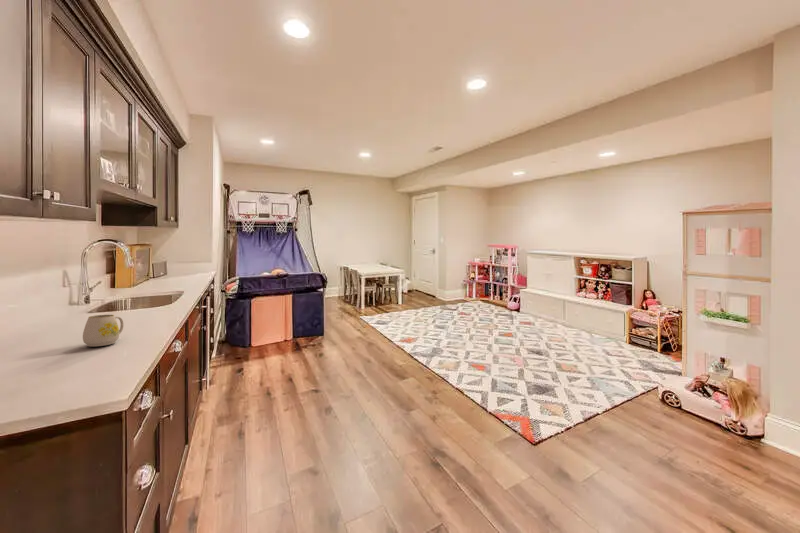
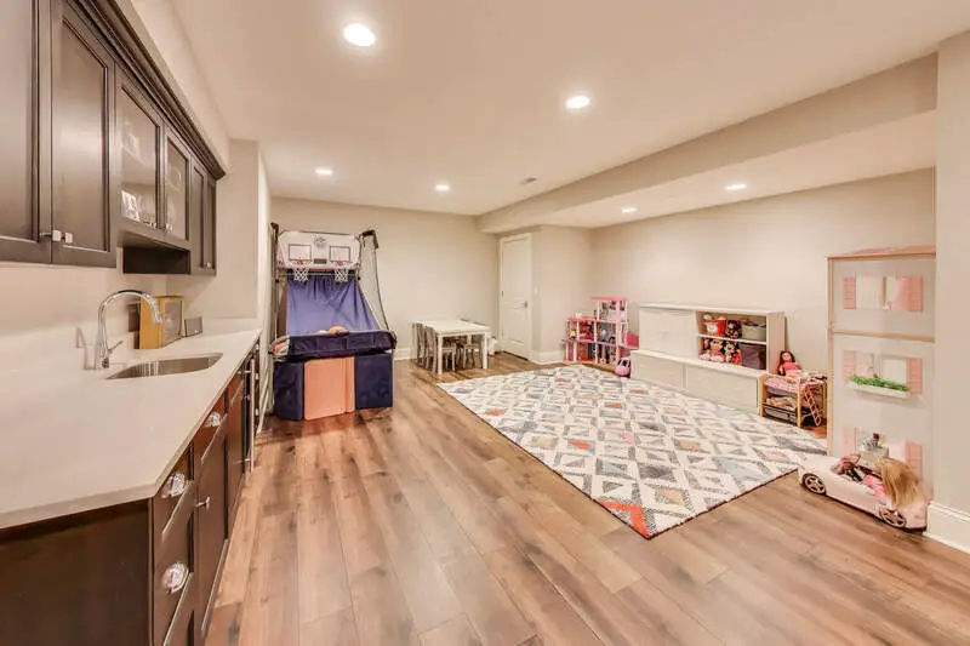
- mug (105, 329)
